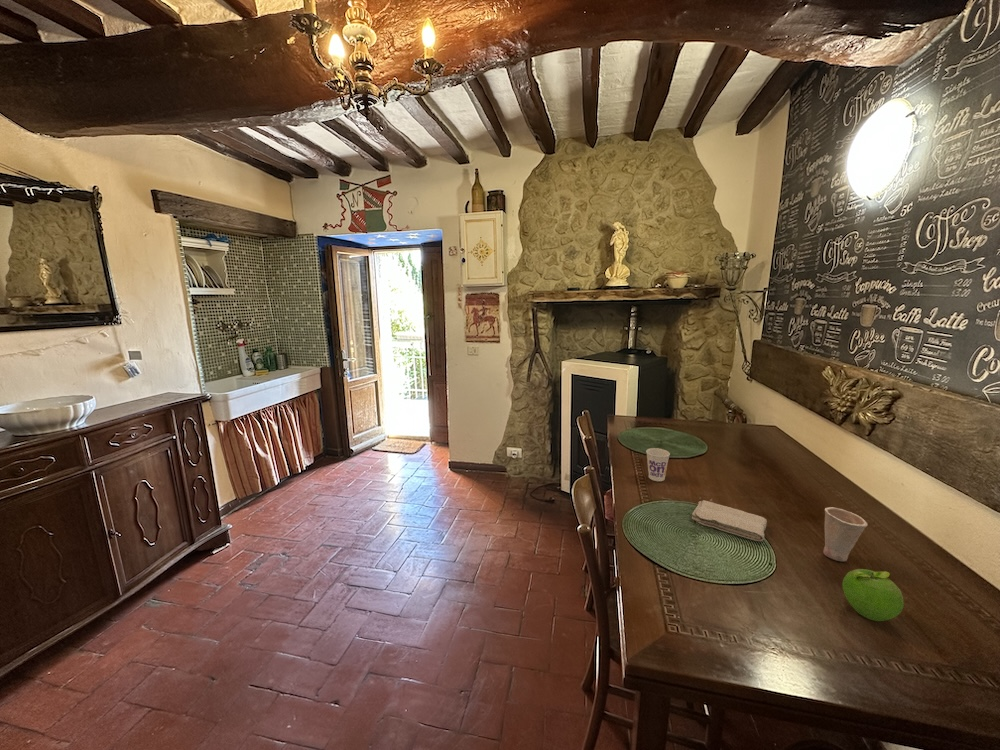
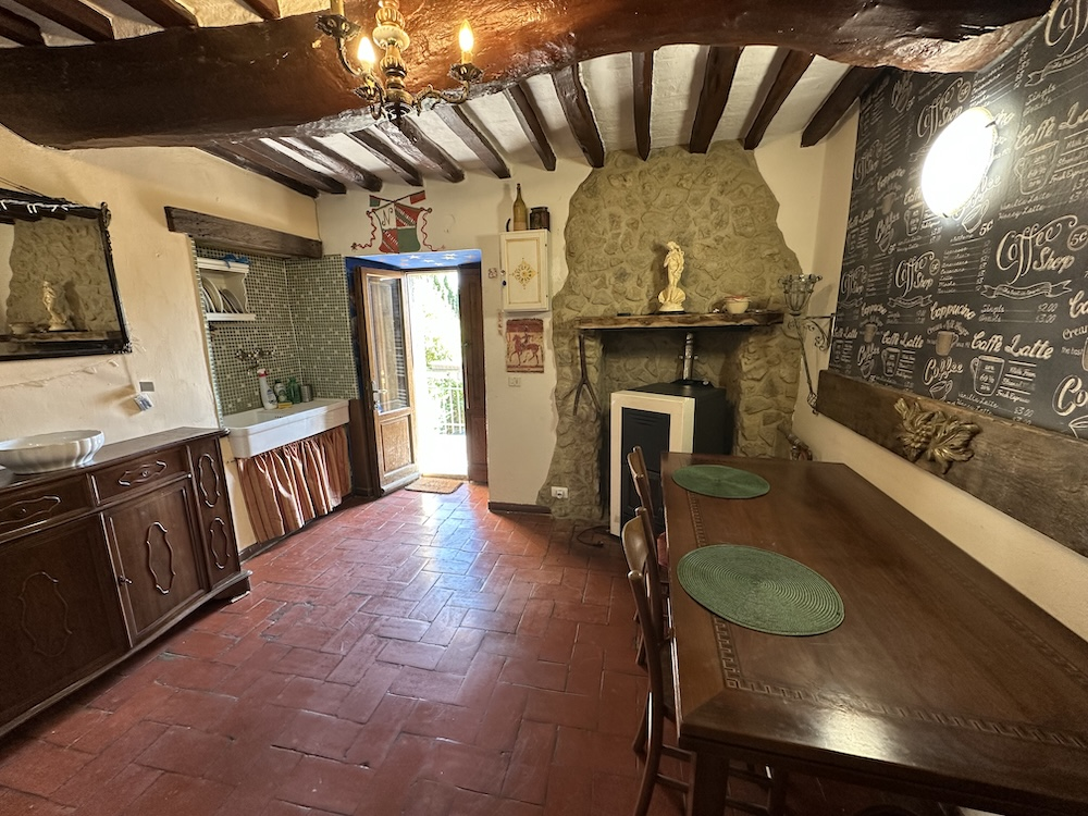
- fruit (871, 592)
- cup (842, 536)
- washcloth (728, 518)
- cup (657, 465)
